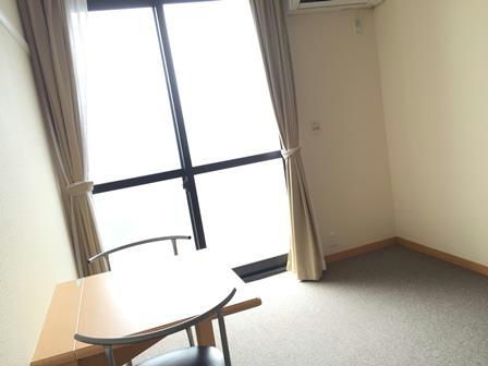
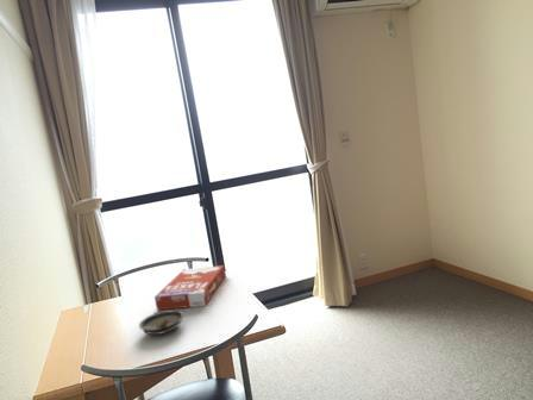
+ cereal box (193, 286)
+ saucer (162, 324)
